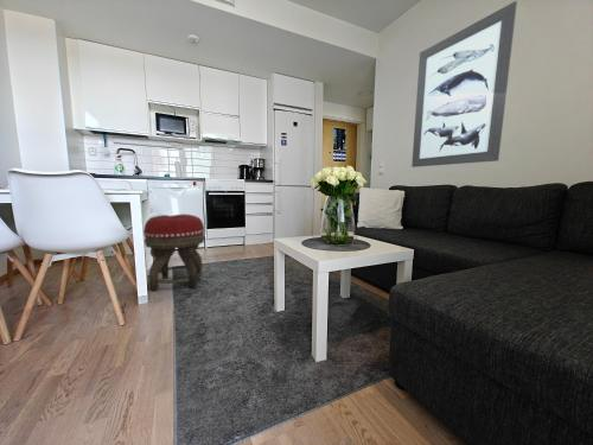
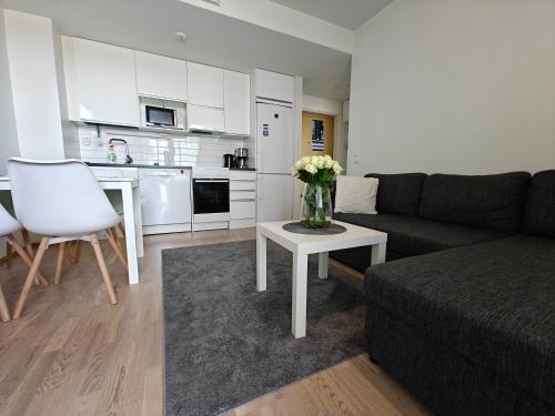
- wall art (454, 100)
- footstool (177, 248)
